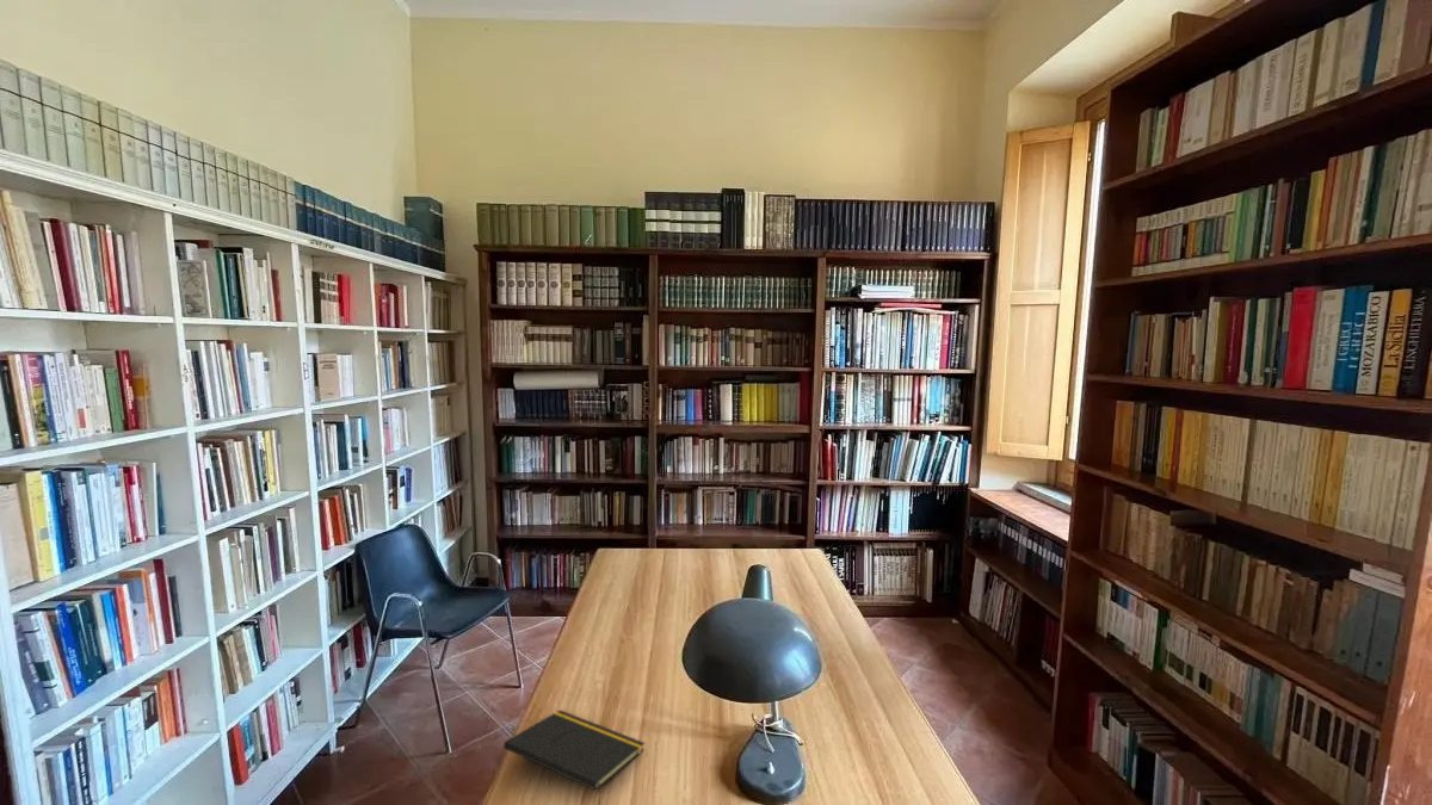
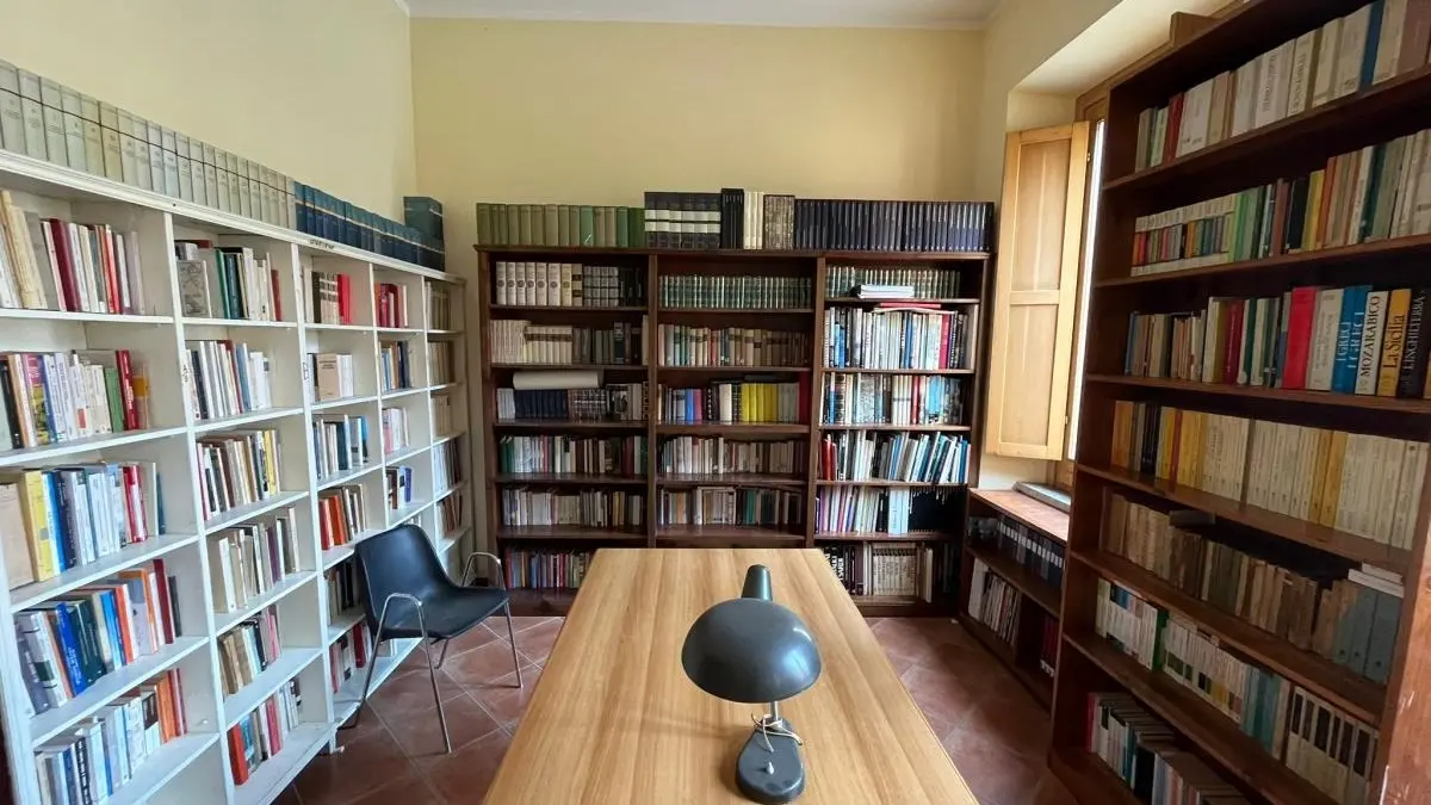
- notepad (575, 745)
